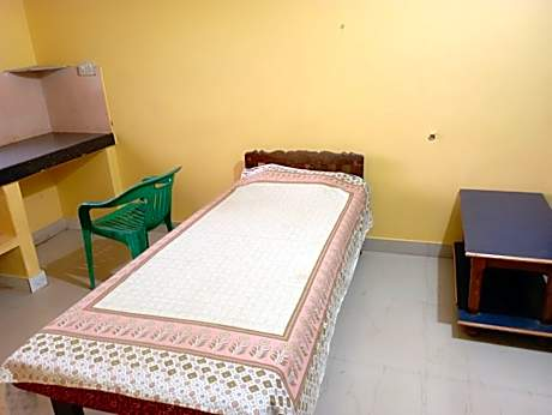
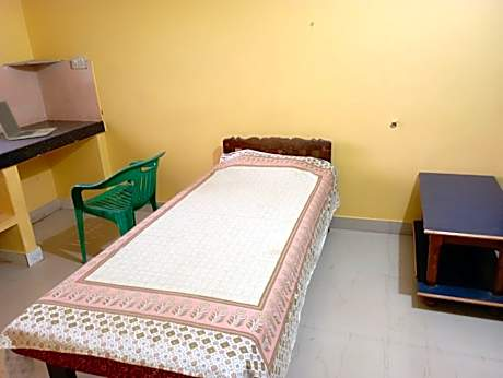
+ laptop (15, 120)
